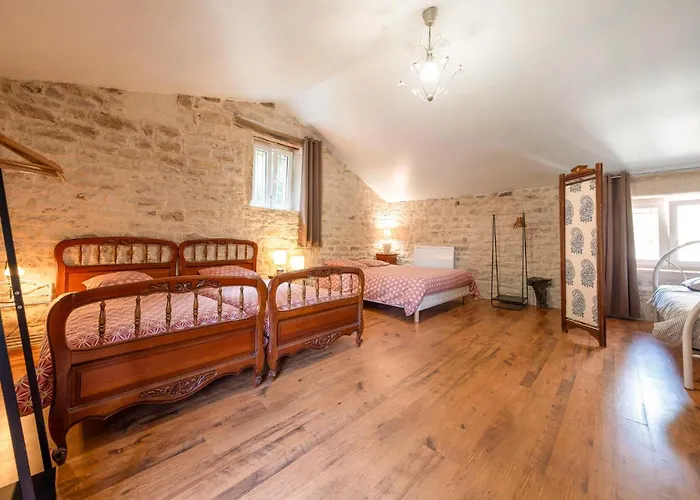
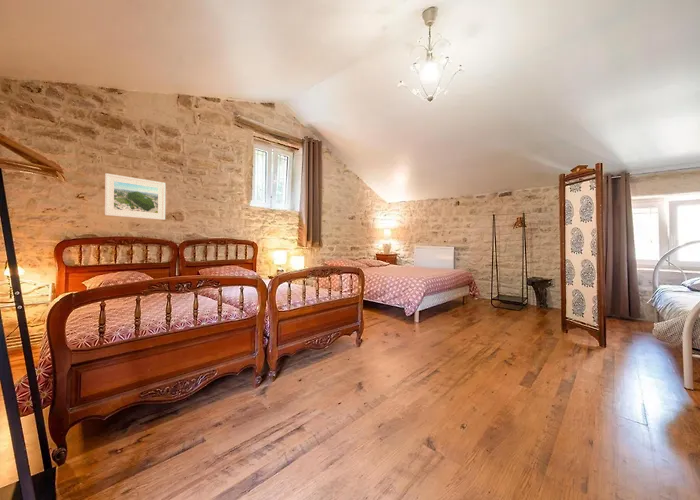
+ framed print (136, 198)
